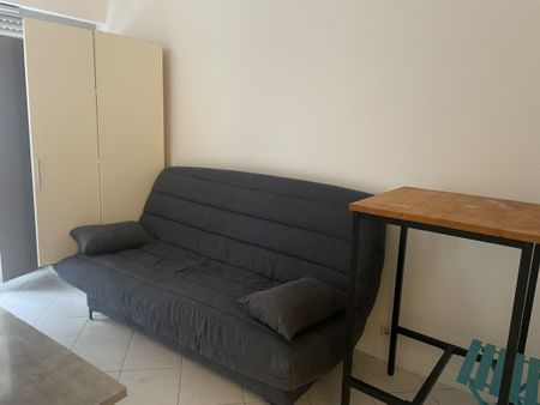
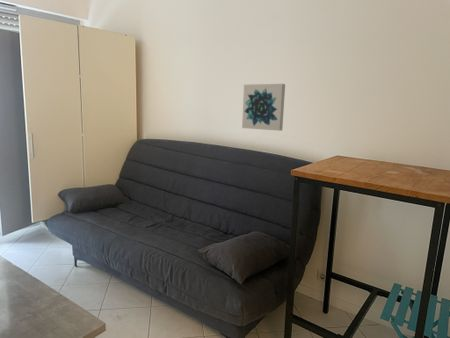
+ wall art (262, 107)
